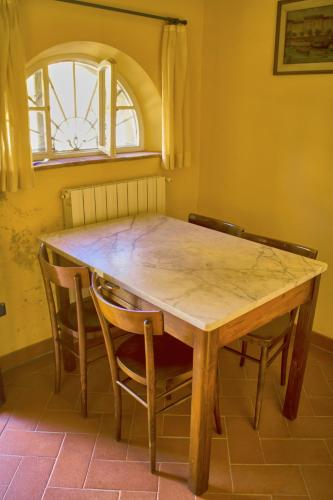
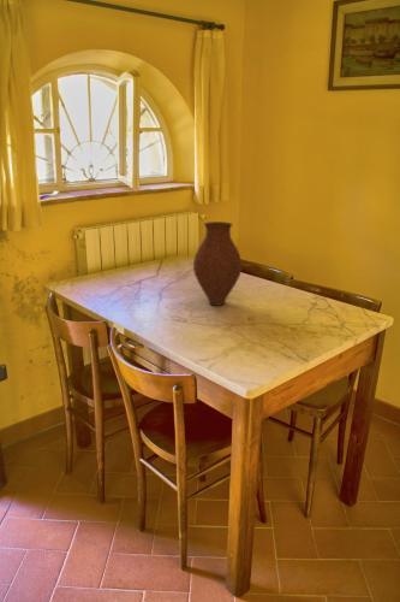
+ vase (217, 264)
